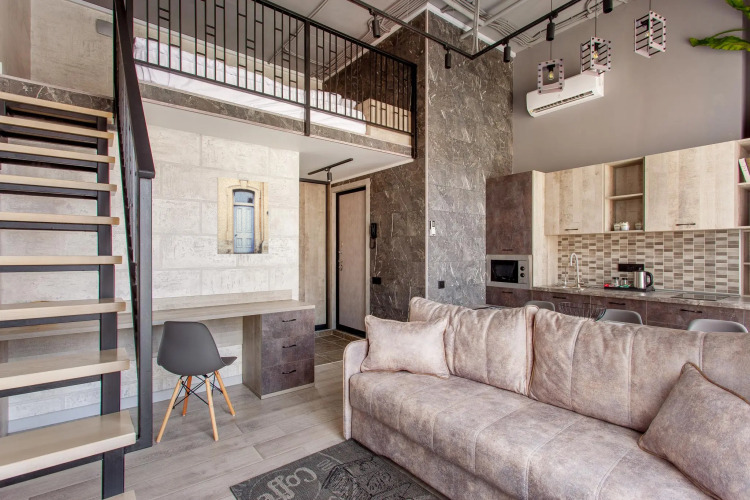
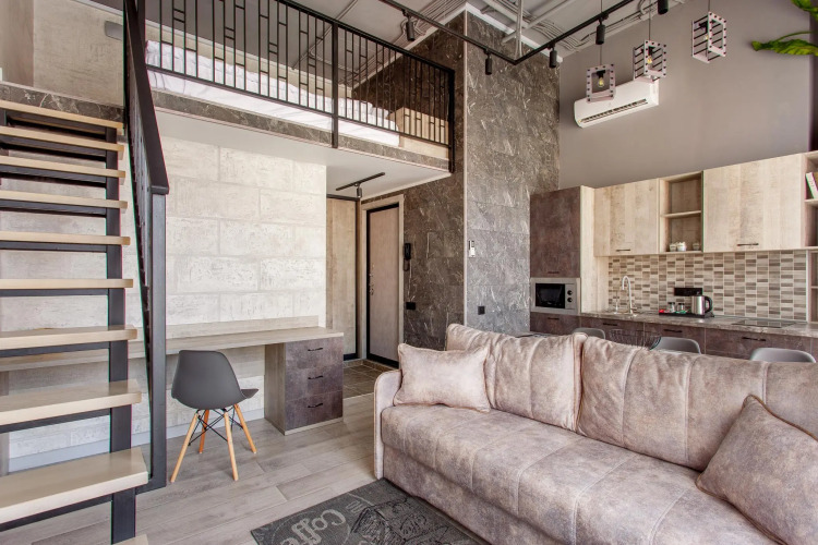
- wall art (243, 217)
